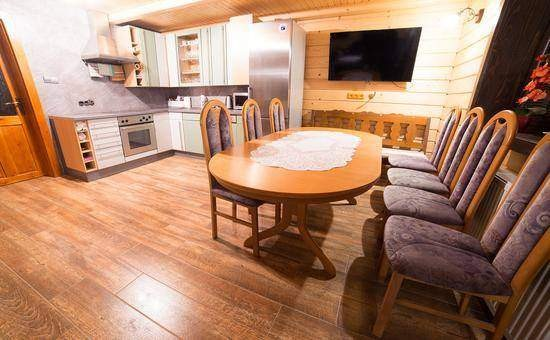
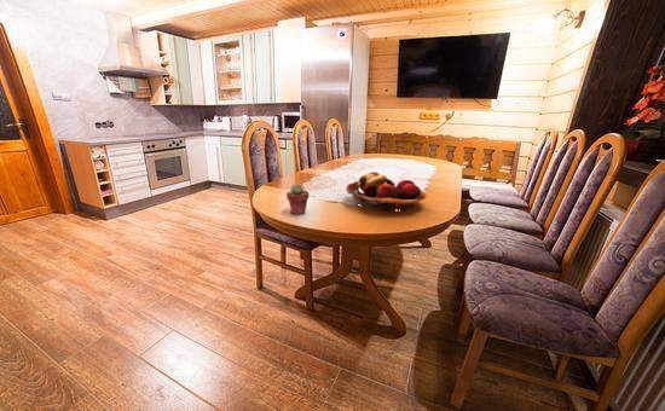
+ fruit basket (383, 189)
+ potted succulent (297, 198)
